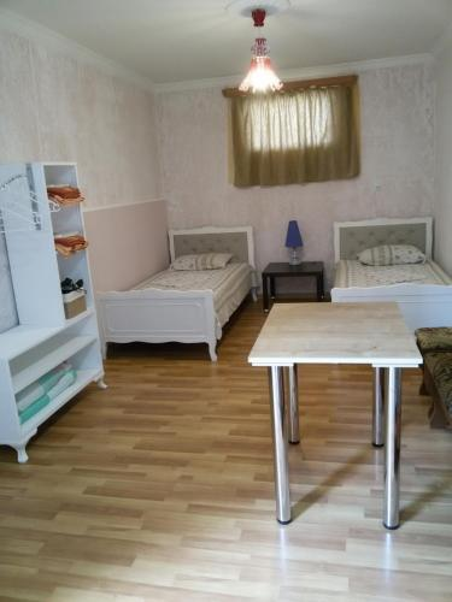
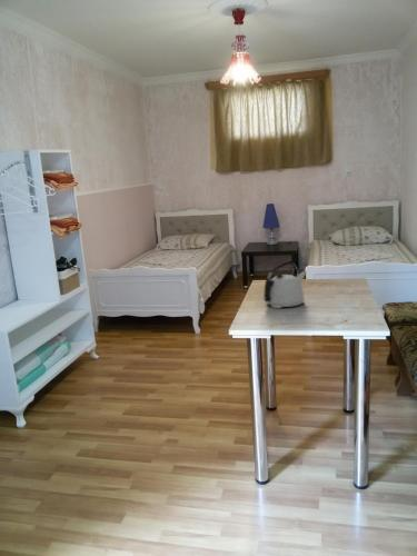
+ kettle (285, 281)
